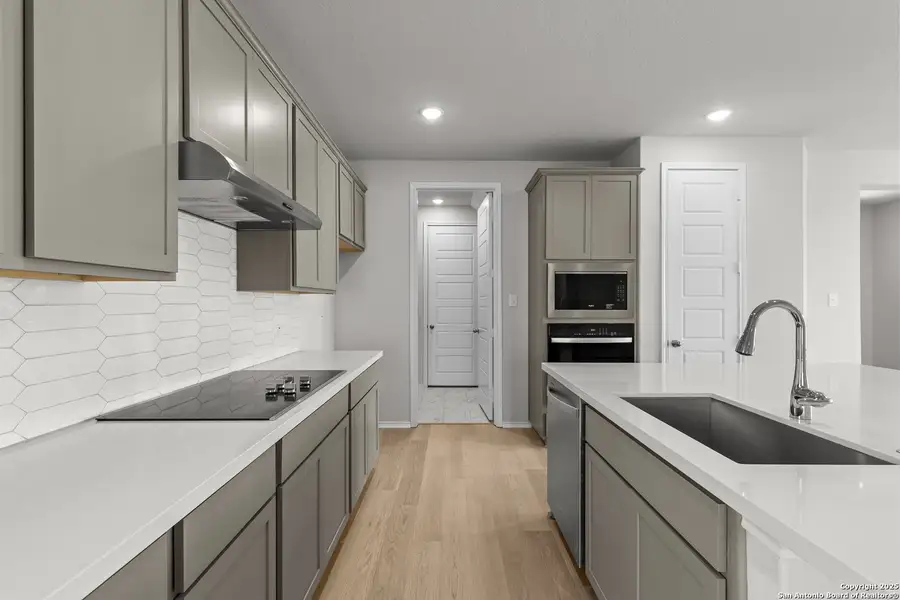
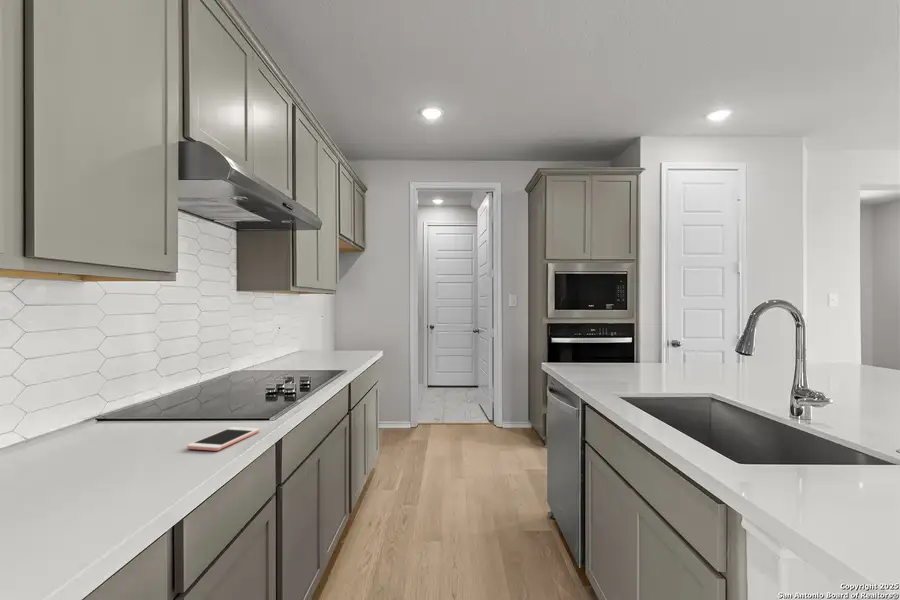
+ cell phone (225, 438)
